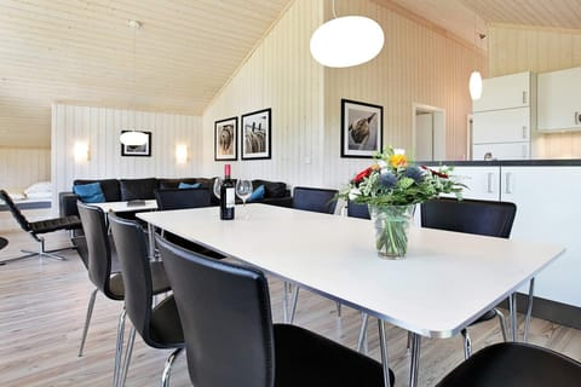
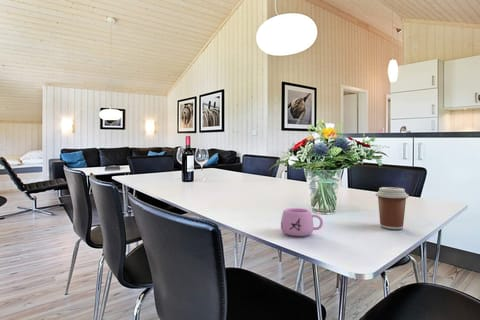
+ coffee cup (391, 207)
+ mug (301, 221)
